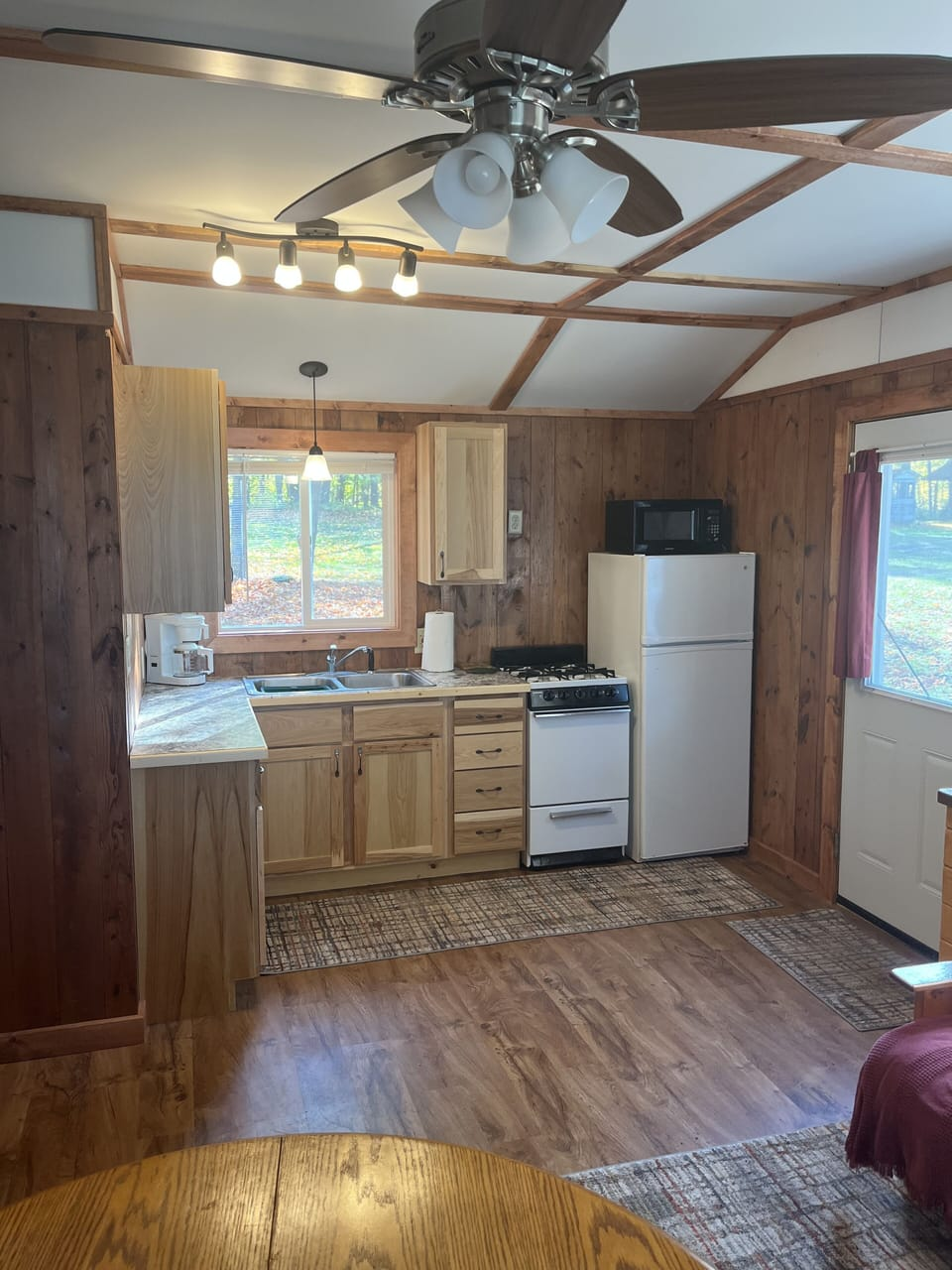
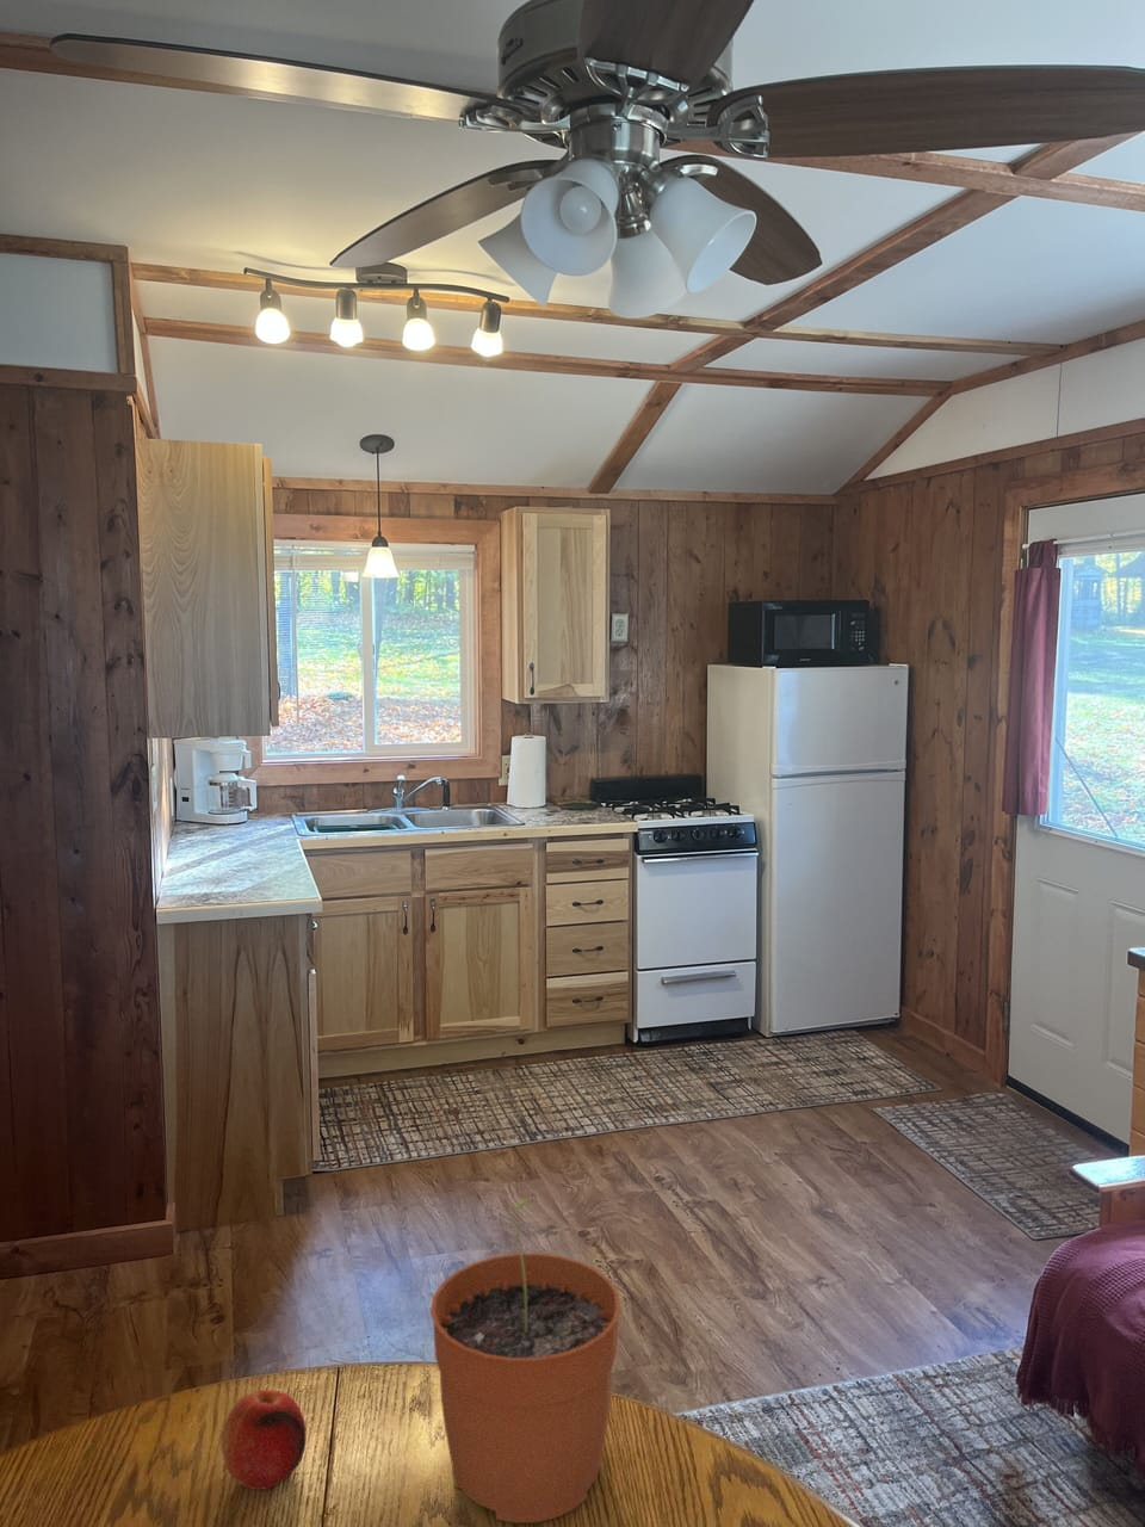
+ plant pot (526, 1343)
+ fruit (263, 1436)
